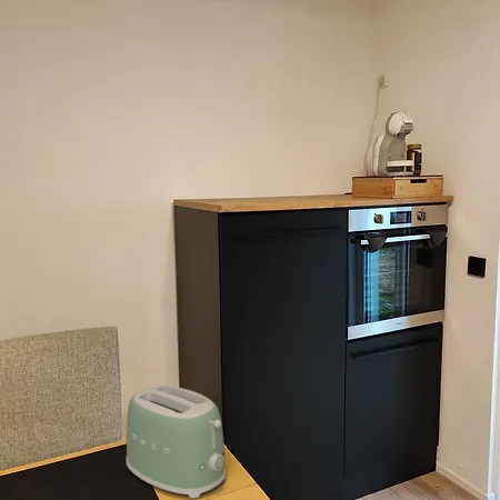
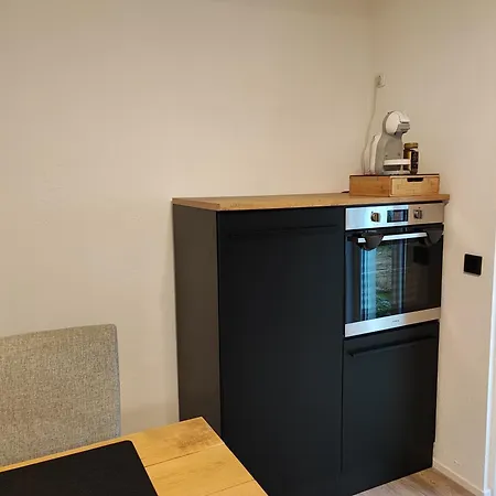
- toaster (176, 434)
